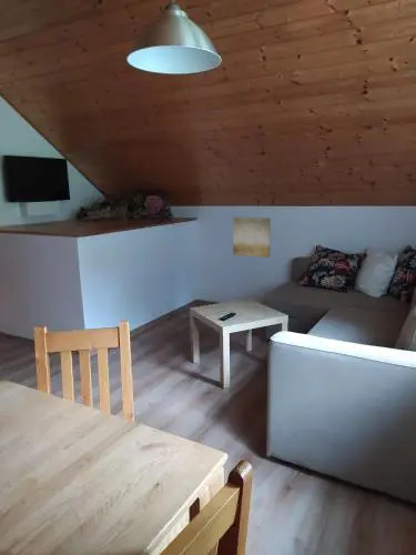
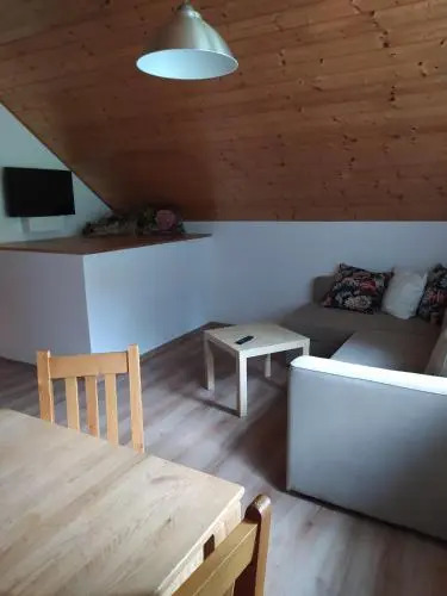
- wall art (251, 236)
